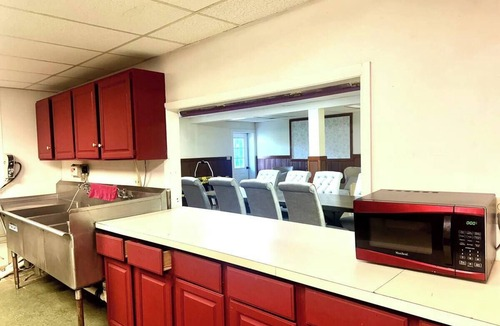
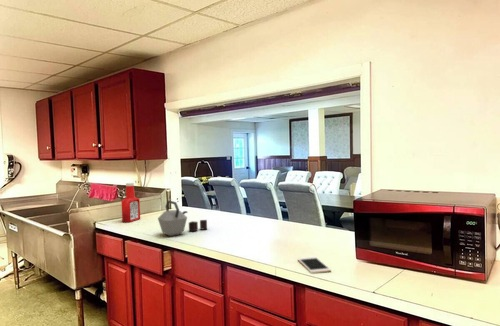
+ soap bottle (130, 201)
+ kettle (184, 216)
+ cell phone (313, 264)
